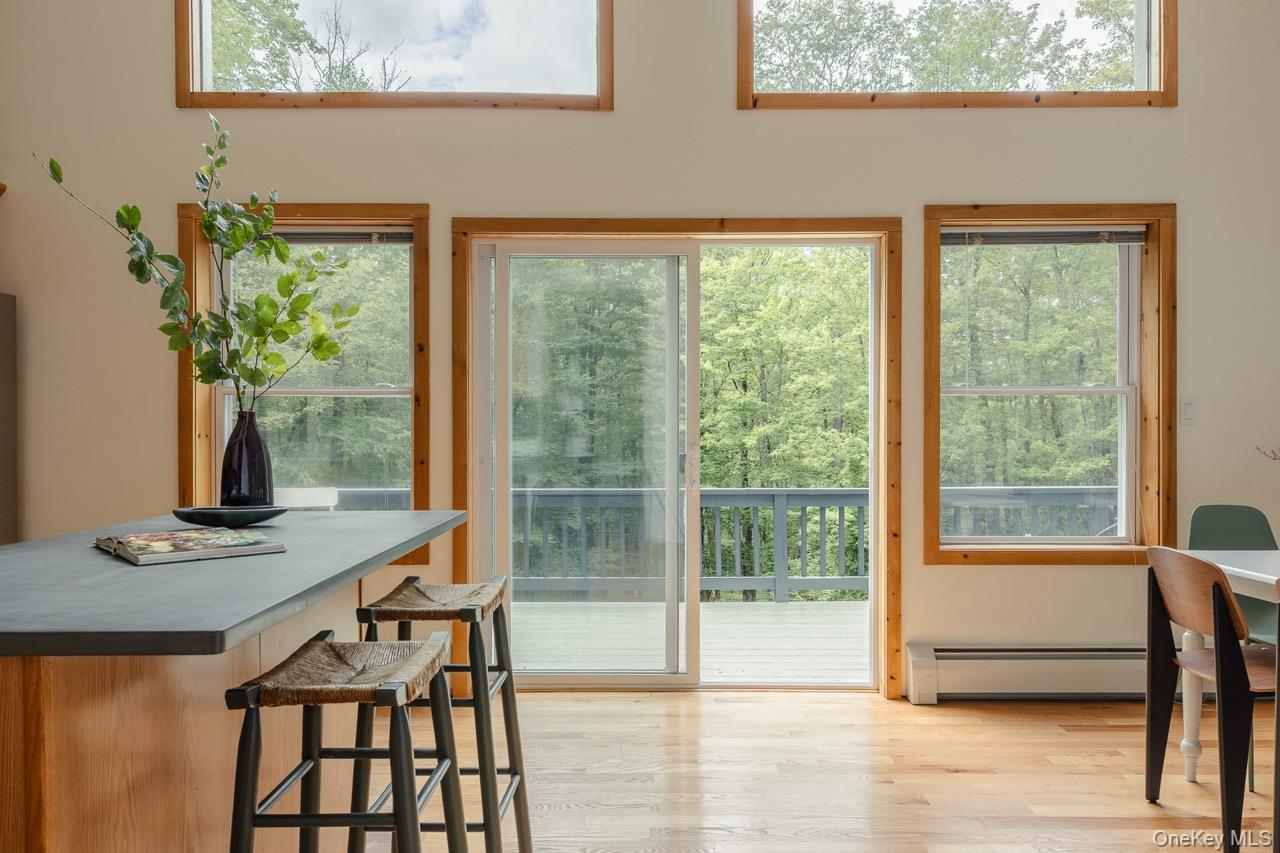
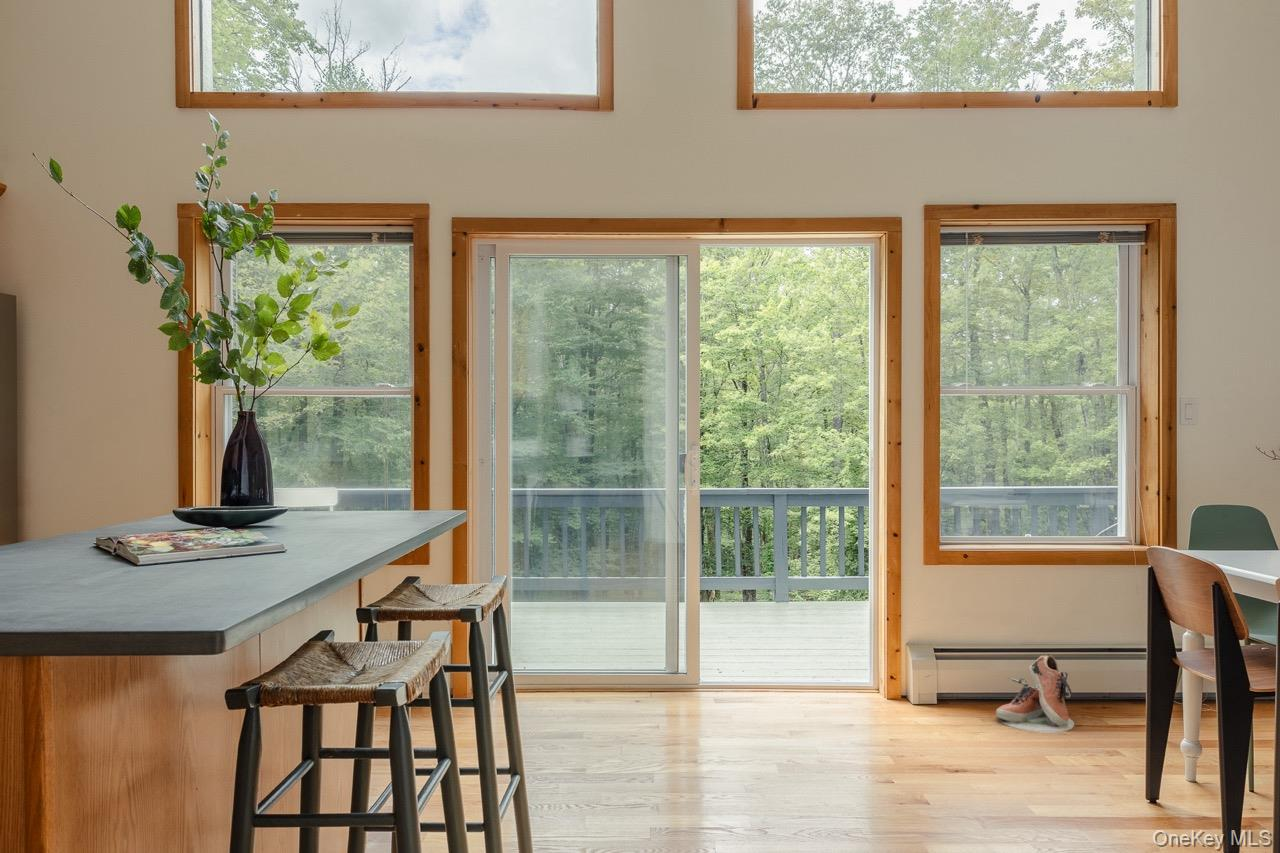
+ shoe (1032, 689)
